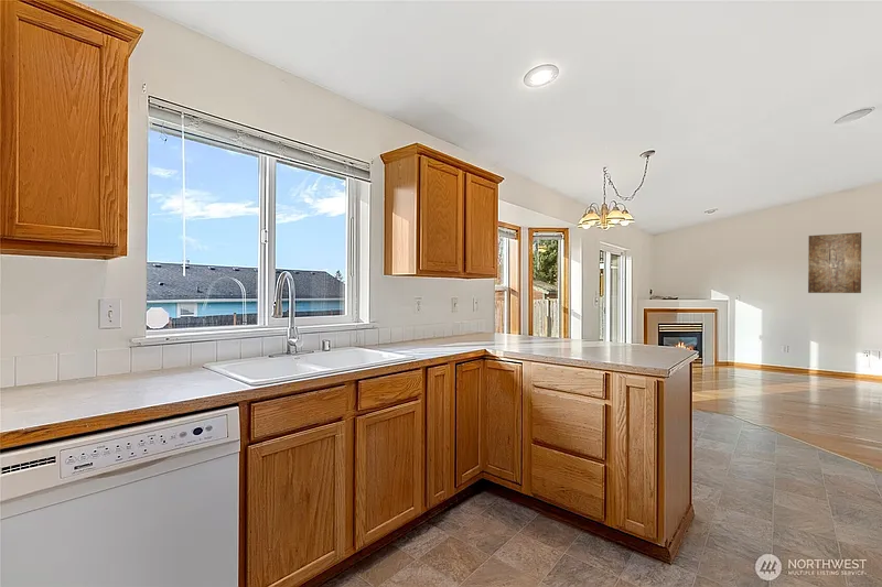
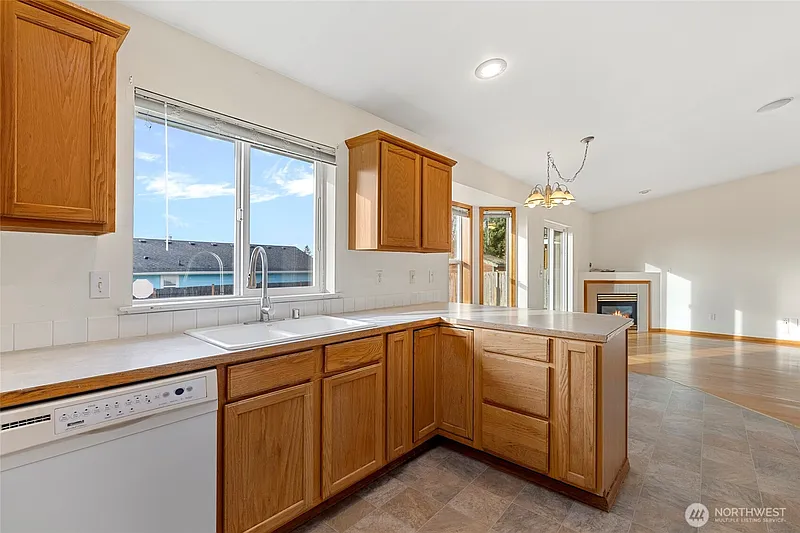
- wall art (833, 263)
